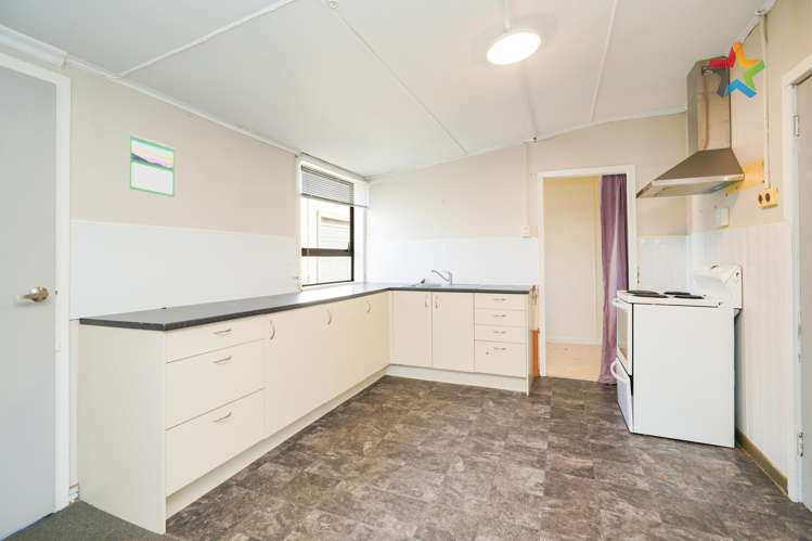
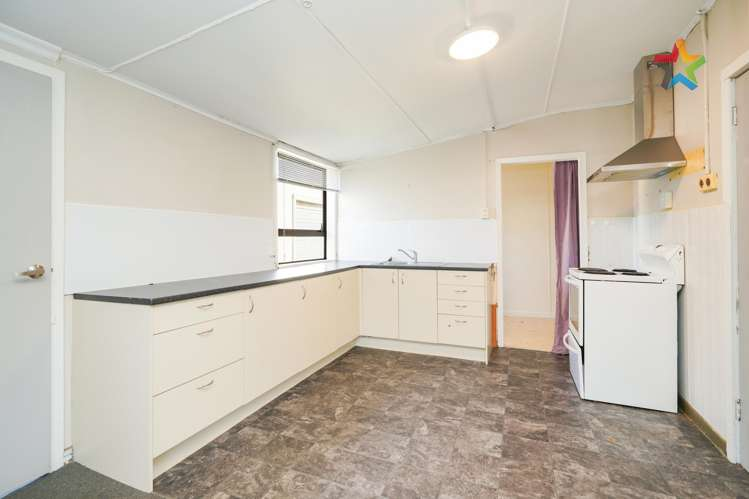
- calendar (153, 166)
